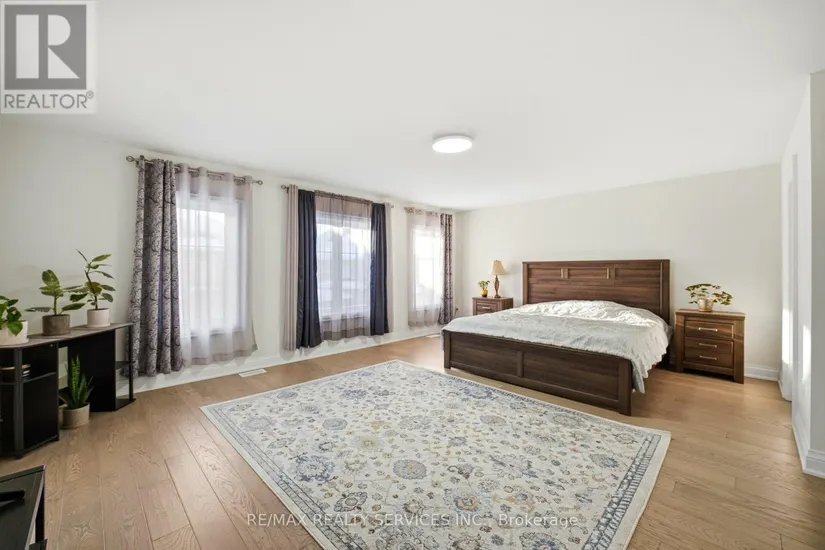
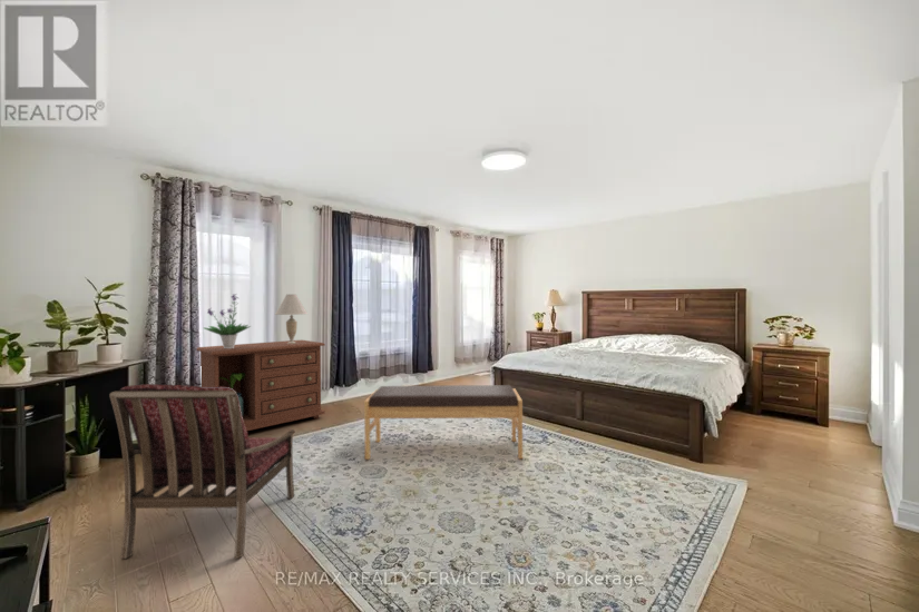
+ table lamp (291, 318)
+ armchair (216, 448)
+ potted plant (228, 320)
+ bench (444, 417)
+ dresser (263, 384)
